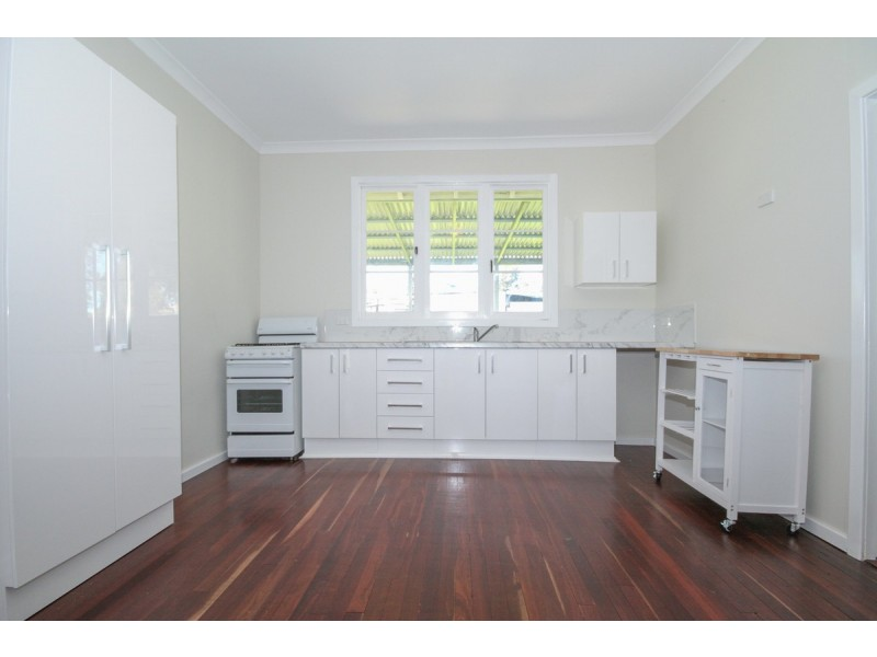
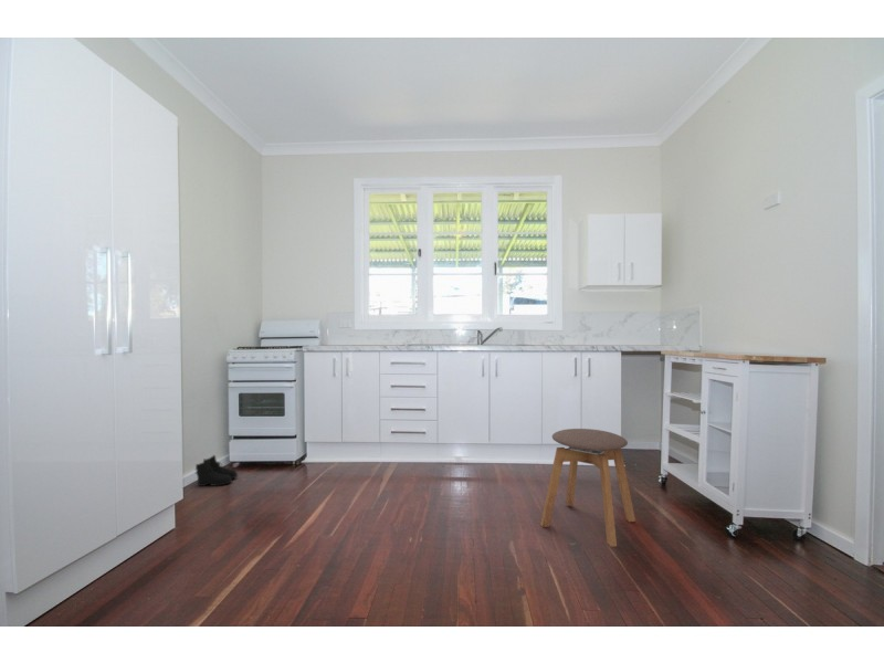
+ stool (600, 475)
+ boots (217, 469)
